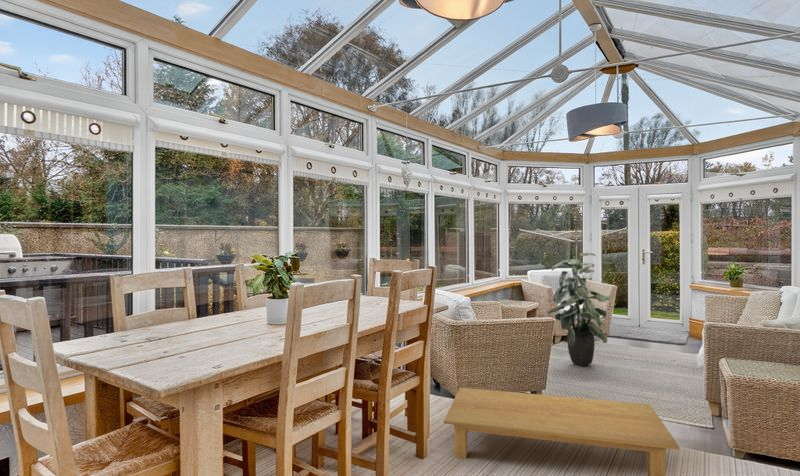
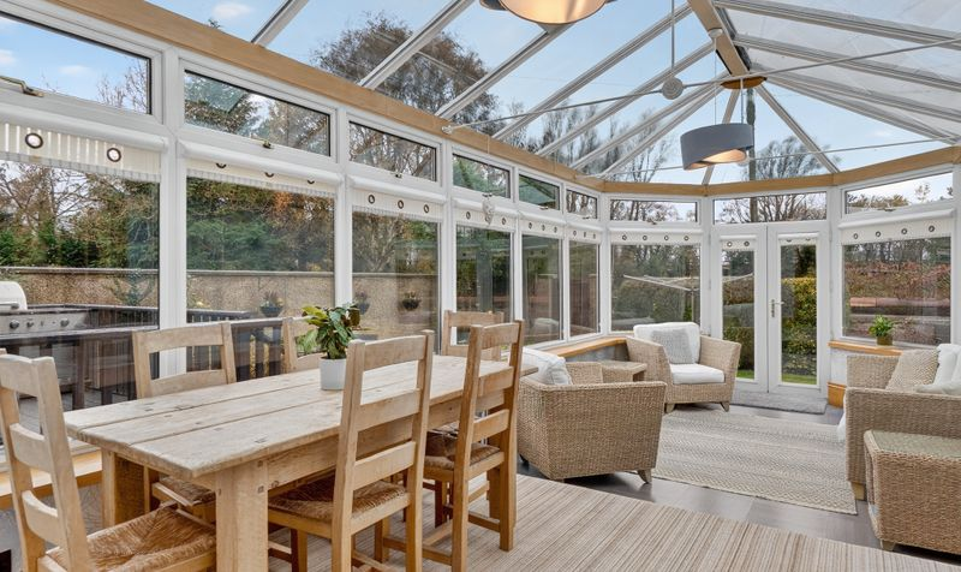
- indoor plant (581, 309)
- coffee table (551, 431)
